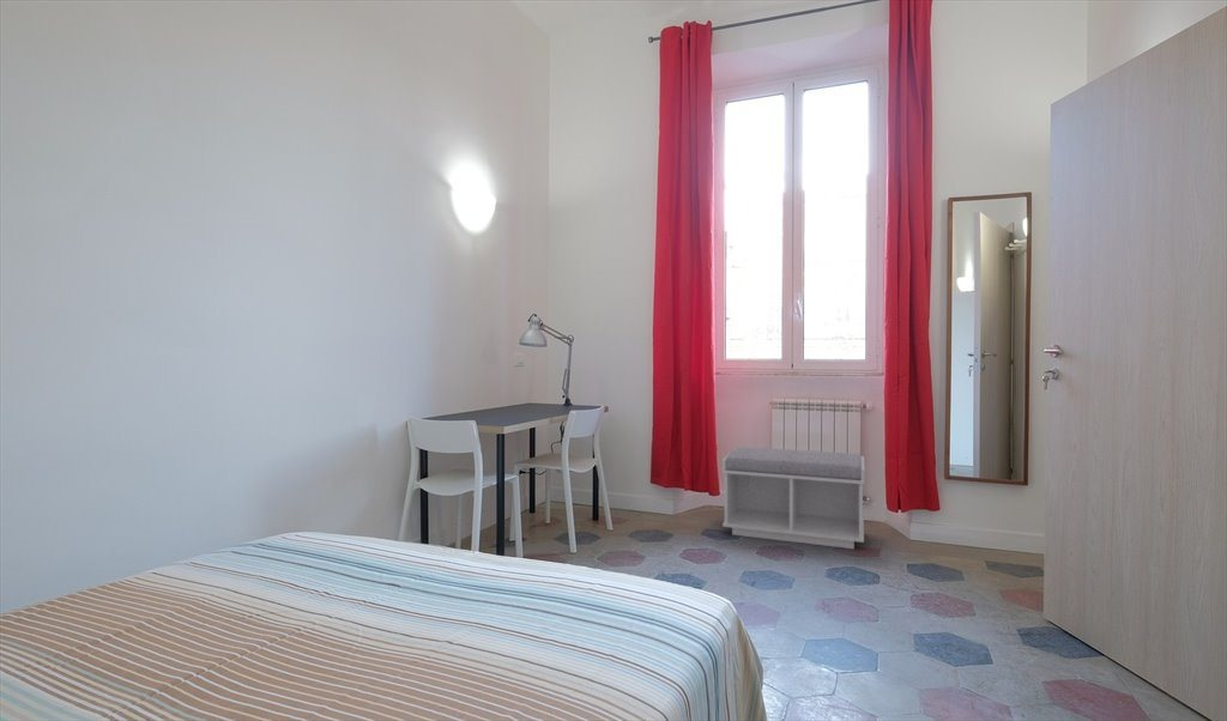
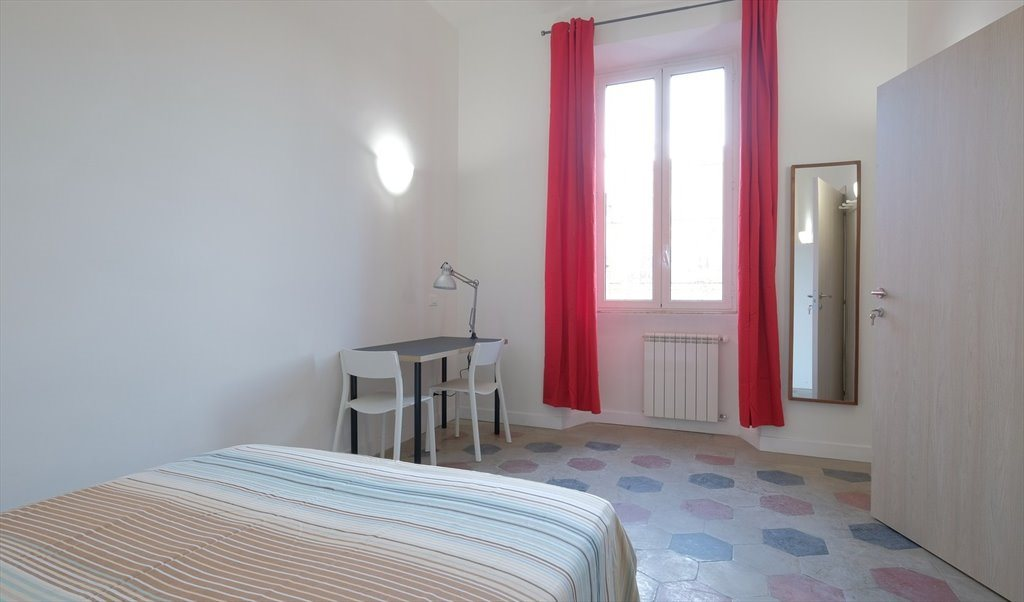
- bench (793, 493)
